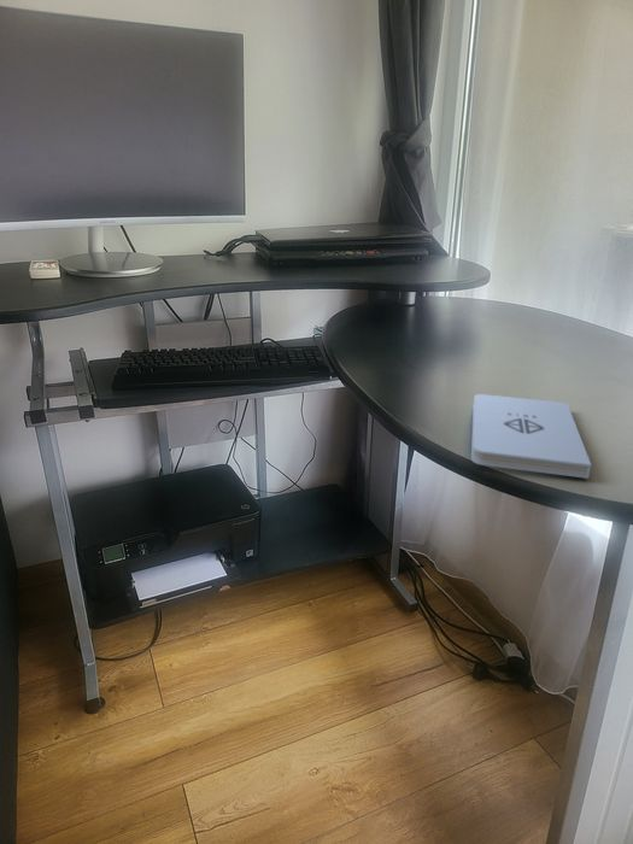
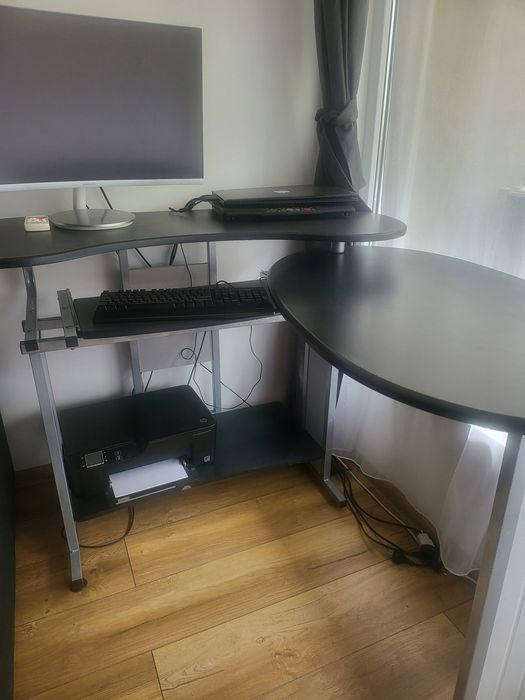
- notepad (523, 429)
